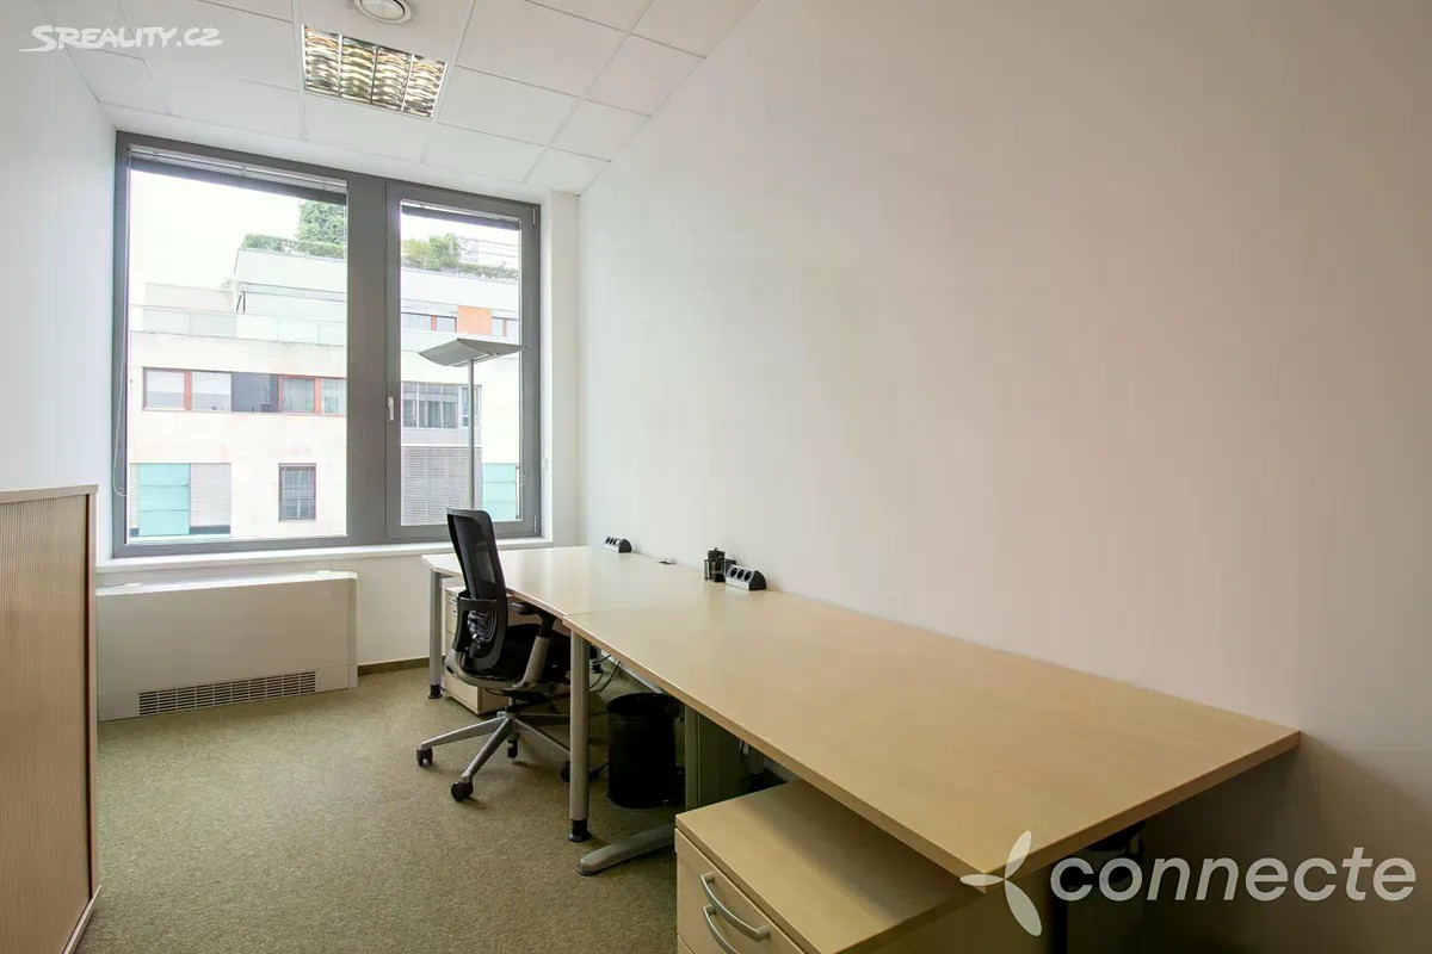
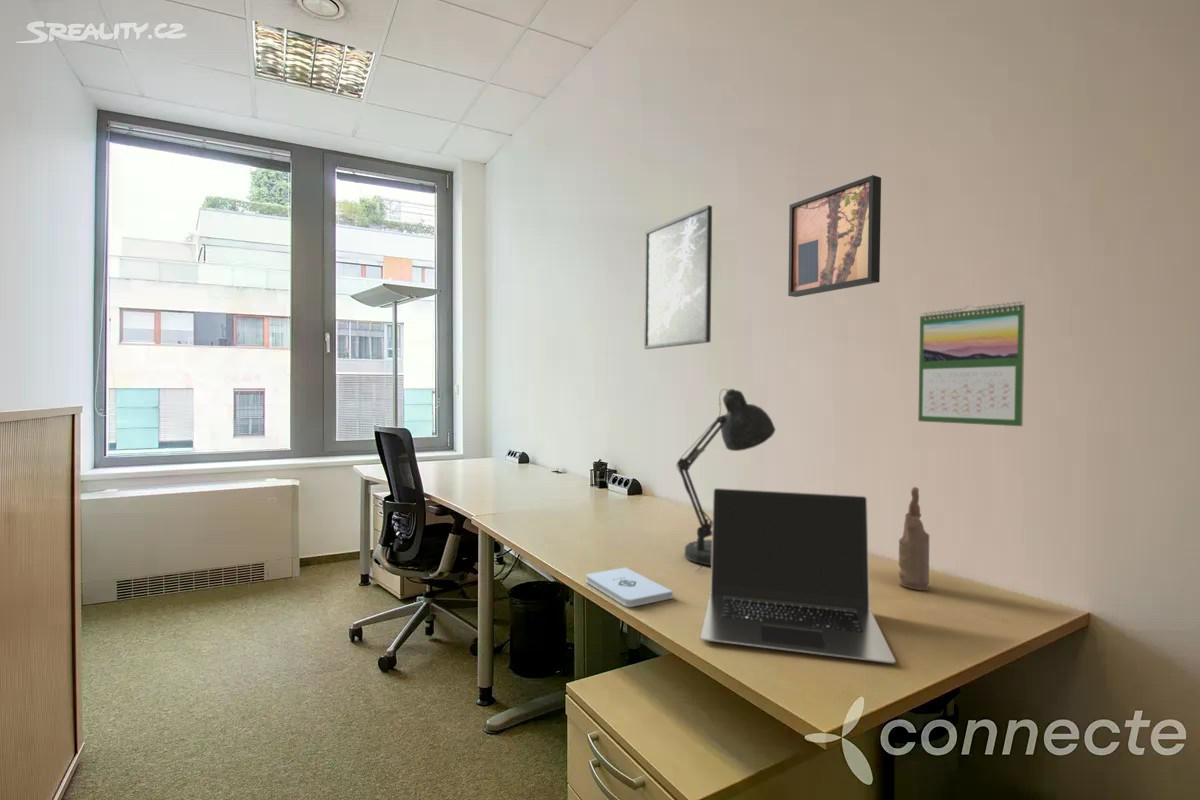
+ bottle (915, 536)
+ notepad (626, 585)
+ laptop (790, 562)
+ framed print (675, 282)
+ calendar (967, 364)
+ desk lamp (731, 450)
+ wall art (831, 240)
